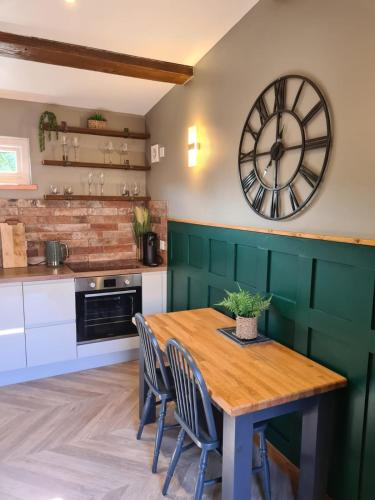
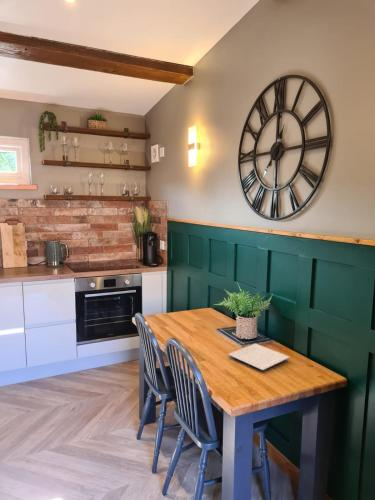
+ plate (258, 357)
